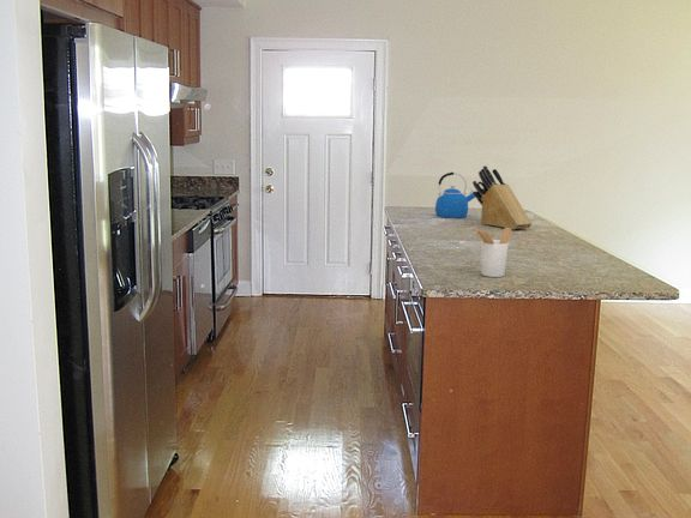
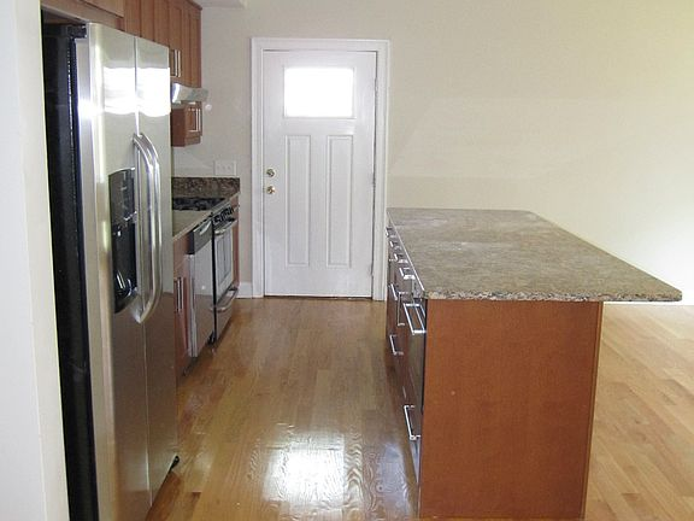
- kettle (456, 194)
- utensil holder (489, 251)
- knife block (500, 195)
